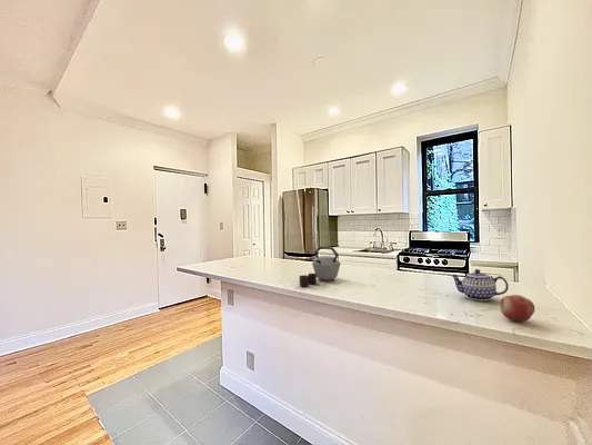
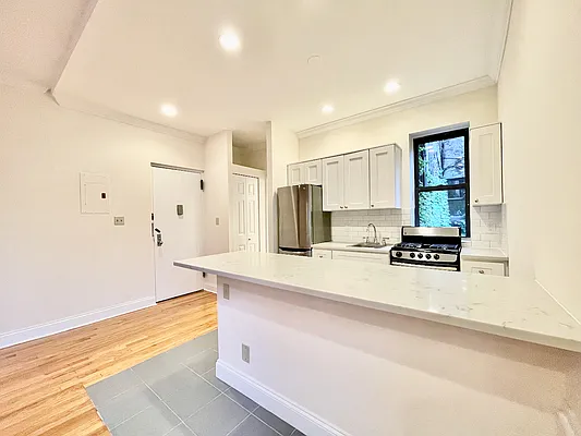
- teapot (478, 284)
- fruit (516, 307)
- kettle (318, 265)
